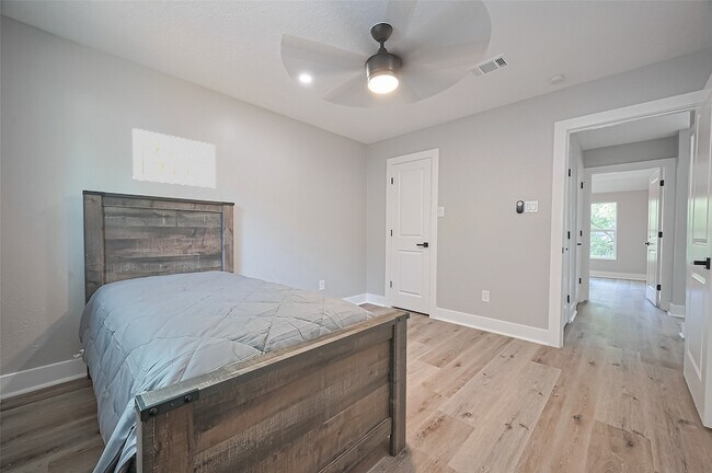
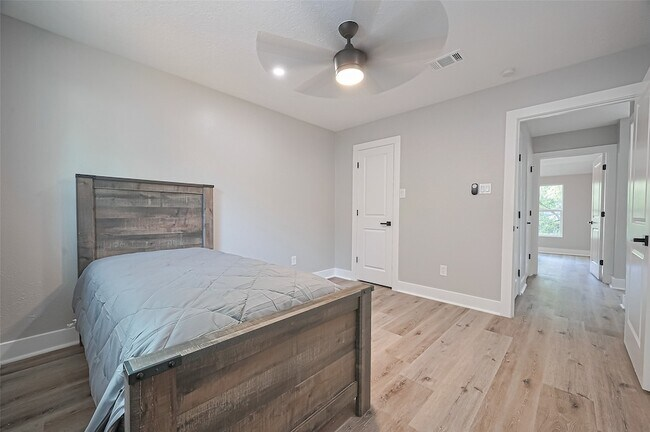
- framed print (177, 160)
